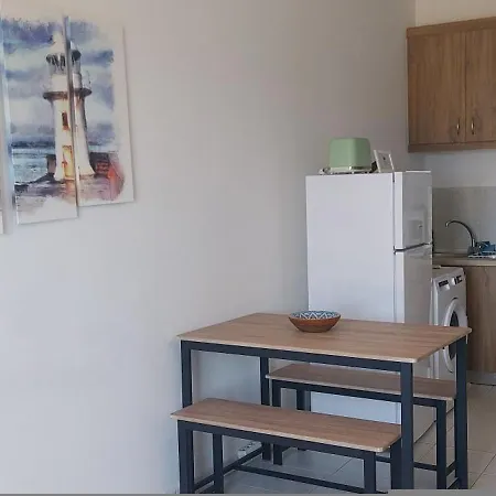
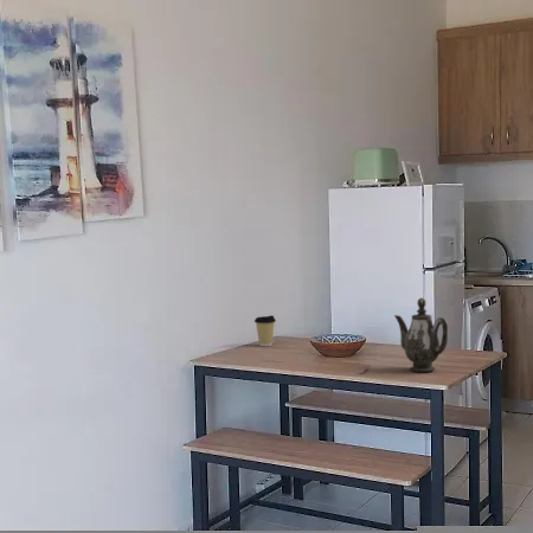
+ coffee cup (265, 330)
+ teapot (420, 333)
